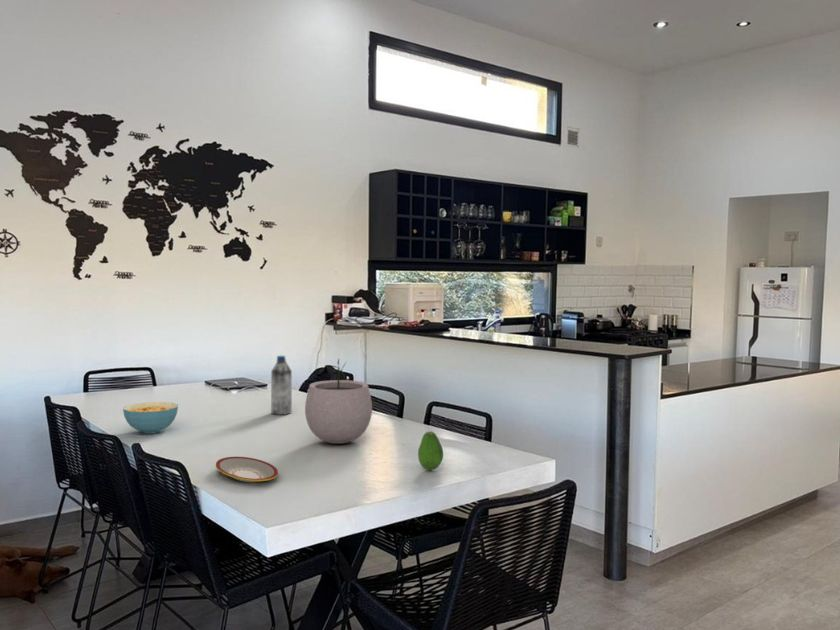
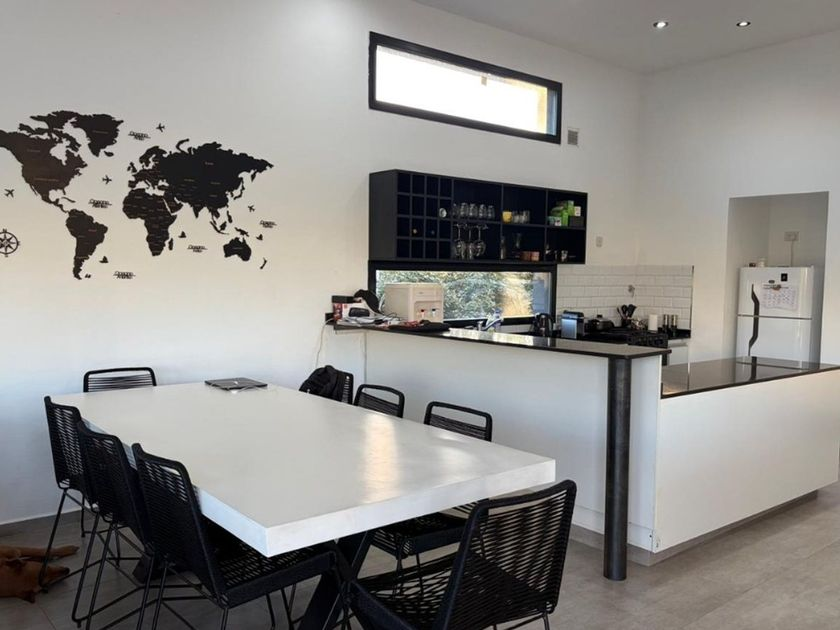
- plate (246, 471)
- water bottle (281, 384)
- plant pot (338, 400)
- fruit (430, 450)
- cereal bowl (151, 419)
